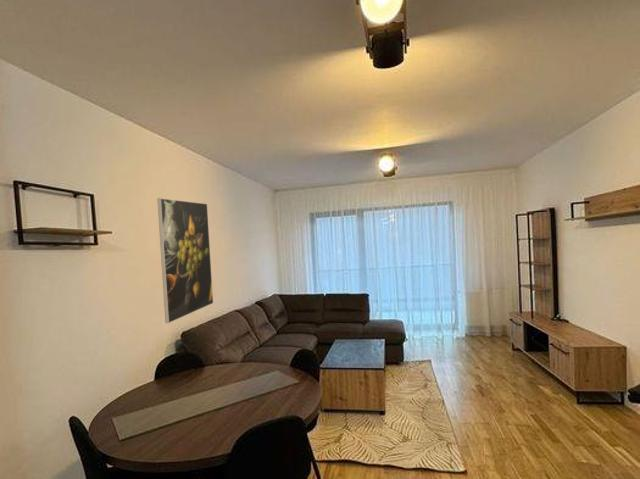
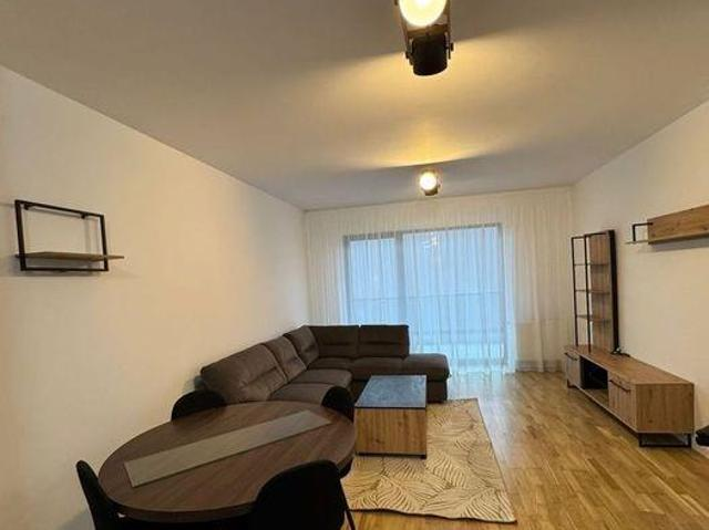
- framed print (188, 257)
